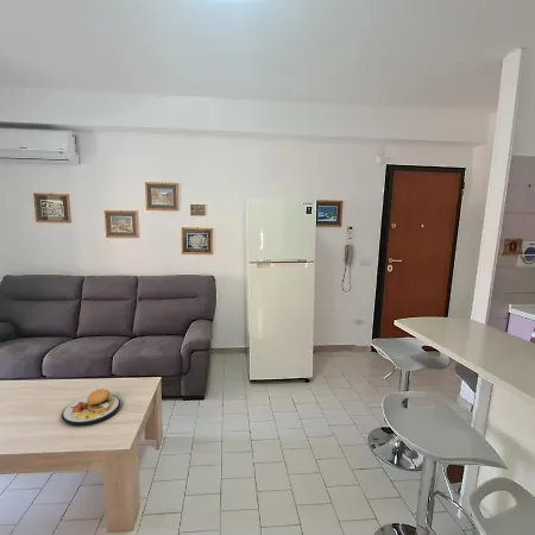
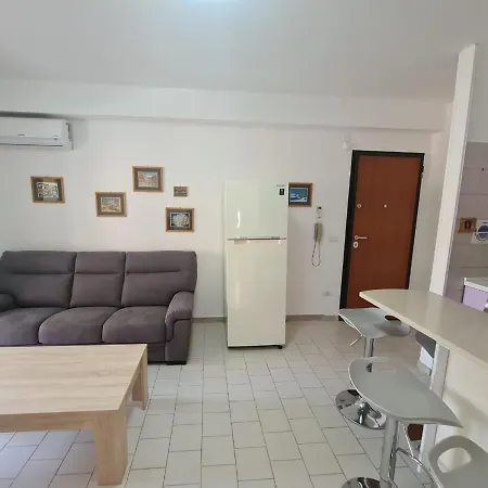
- plate (90, 398)
